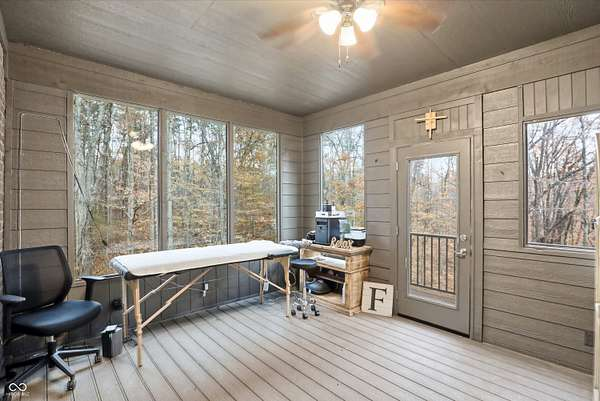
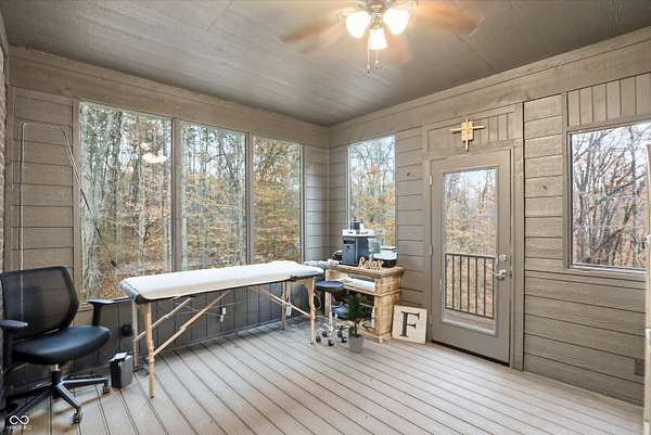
+ indoor plant (354, 321)
